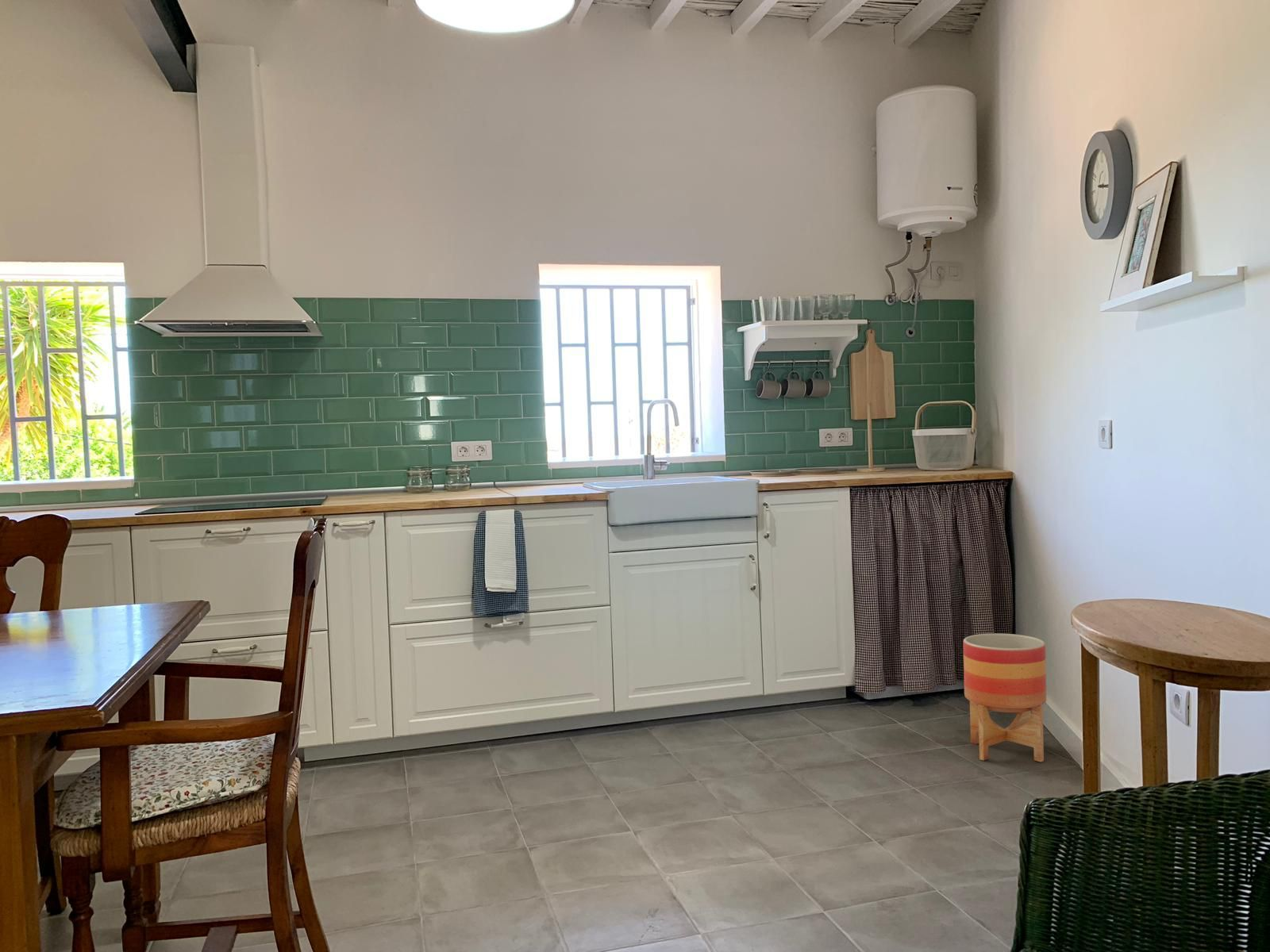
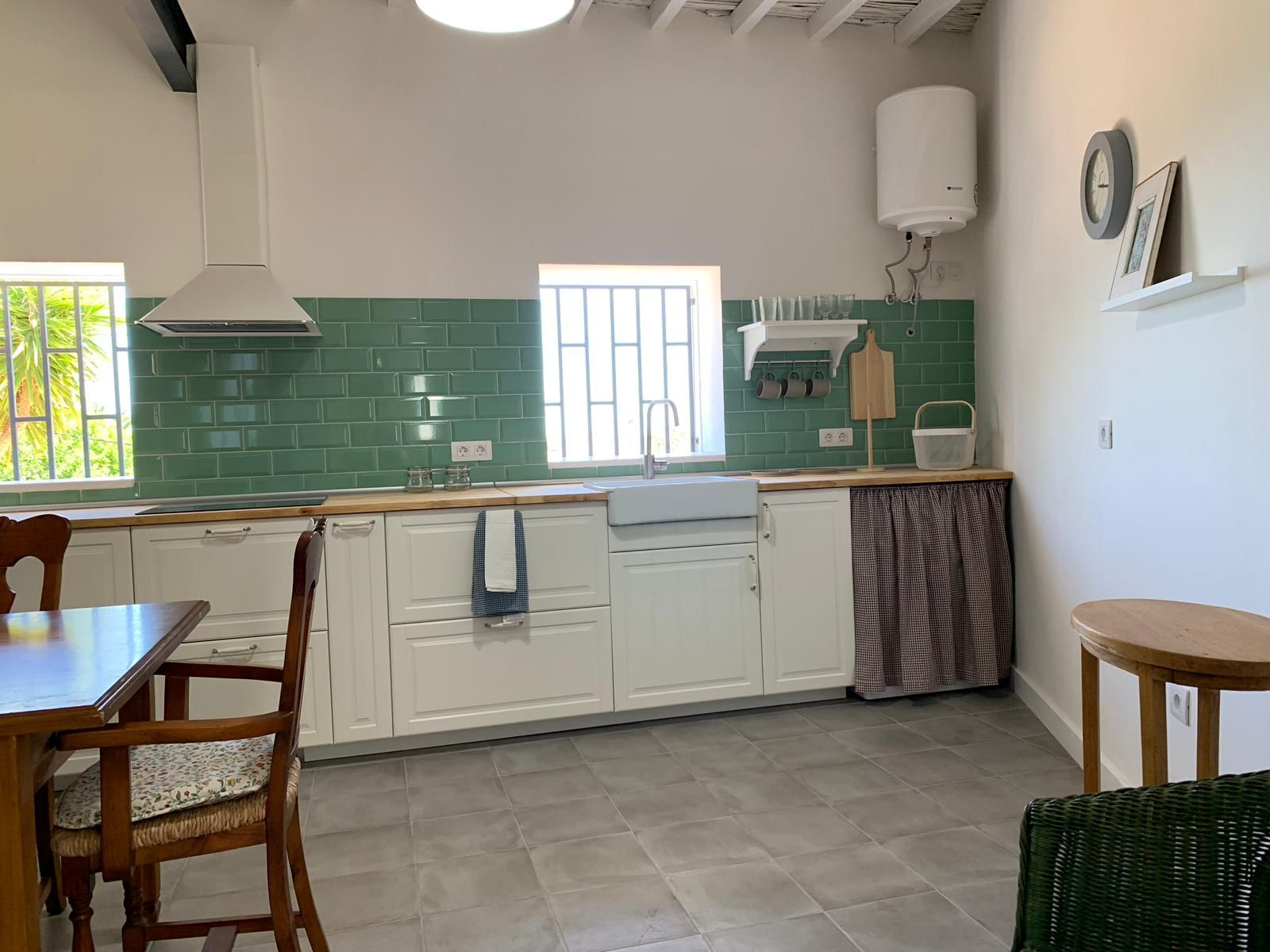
- planter (1004, 696)
